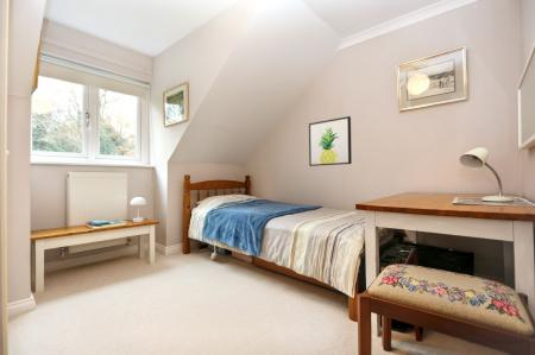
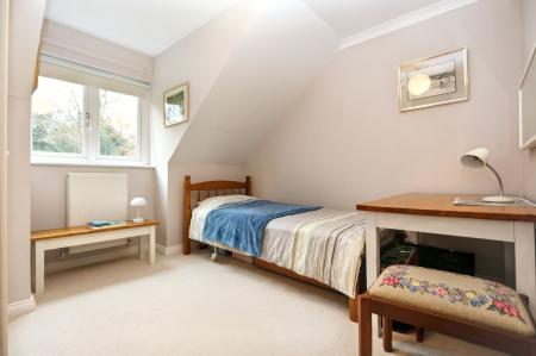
- wall art (328, 142)
